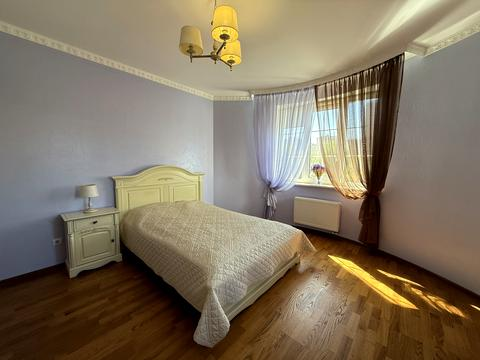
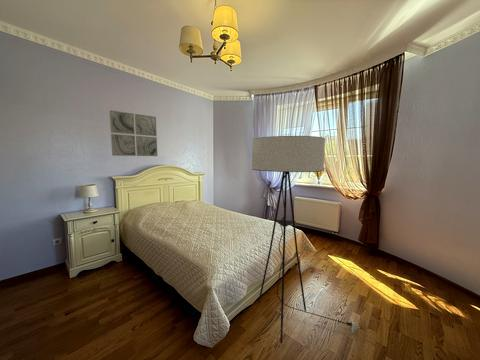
+ floor lamp (296, 240)
+ wall art (134, 134)
